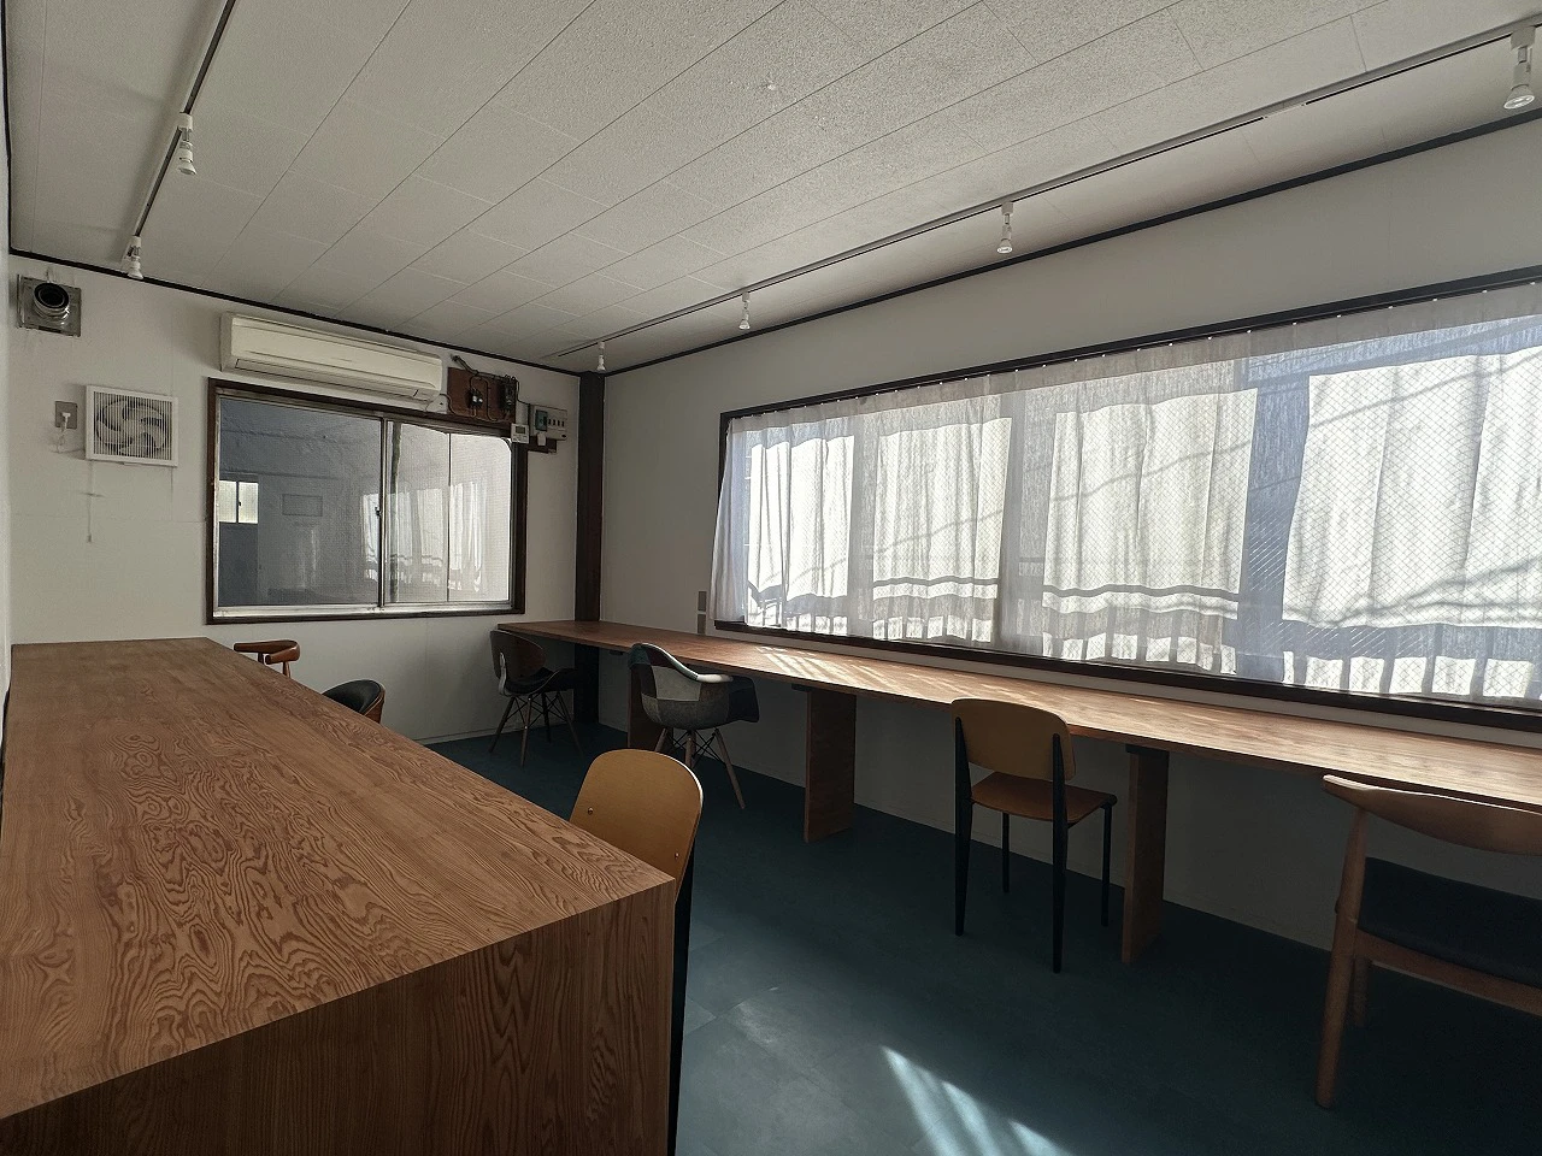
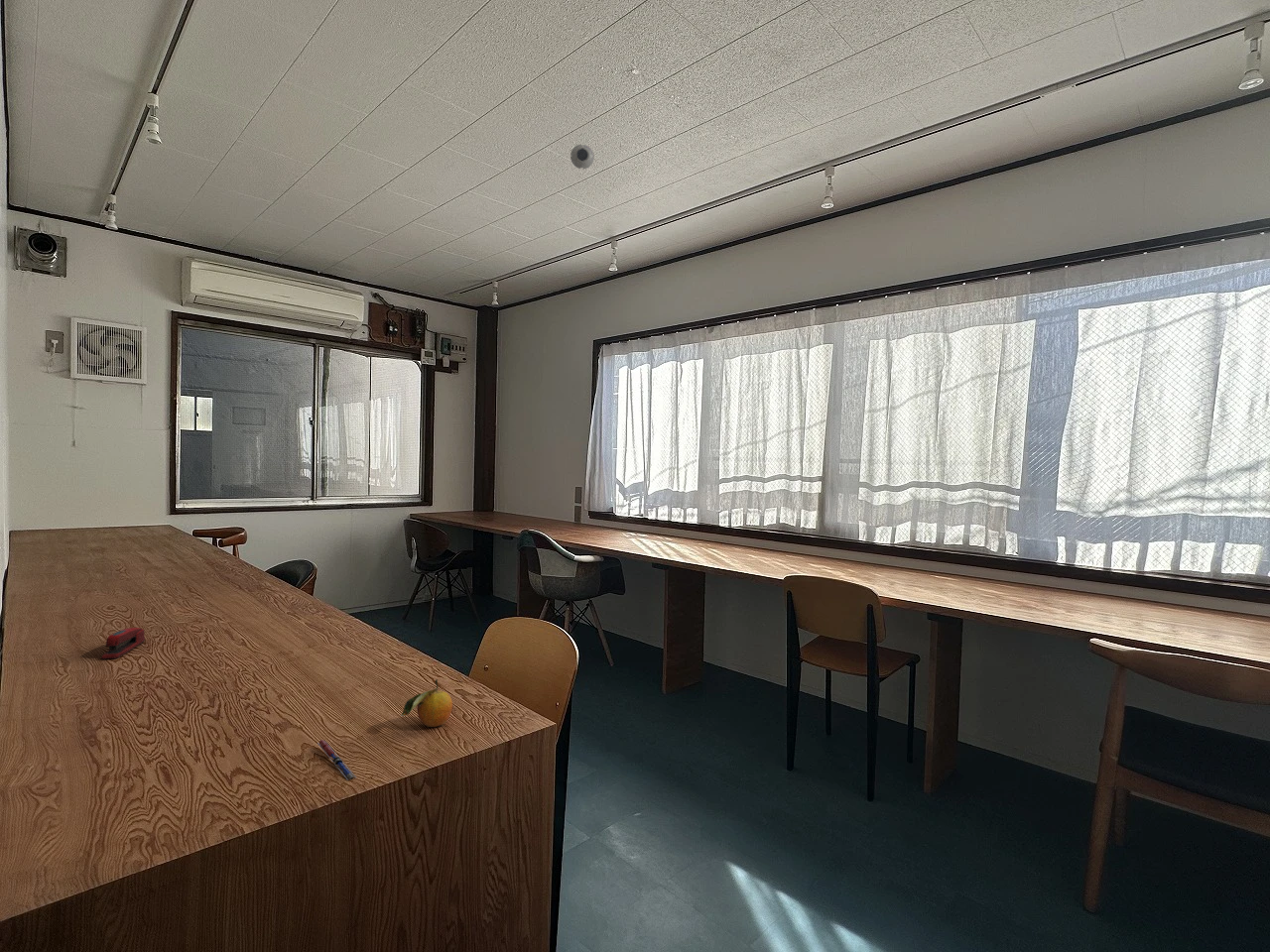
+ stapler (124, 639)
+ pen (335, 758)
+ smoke detector (581, 156)
+ fruit (426, 703)
